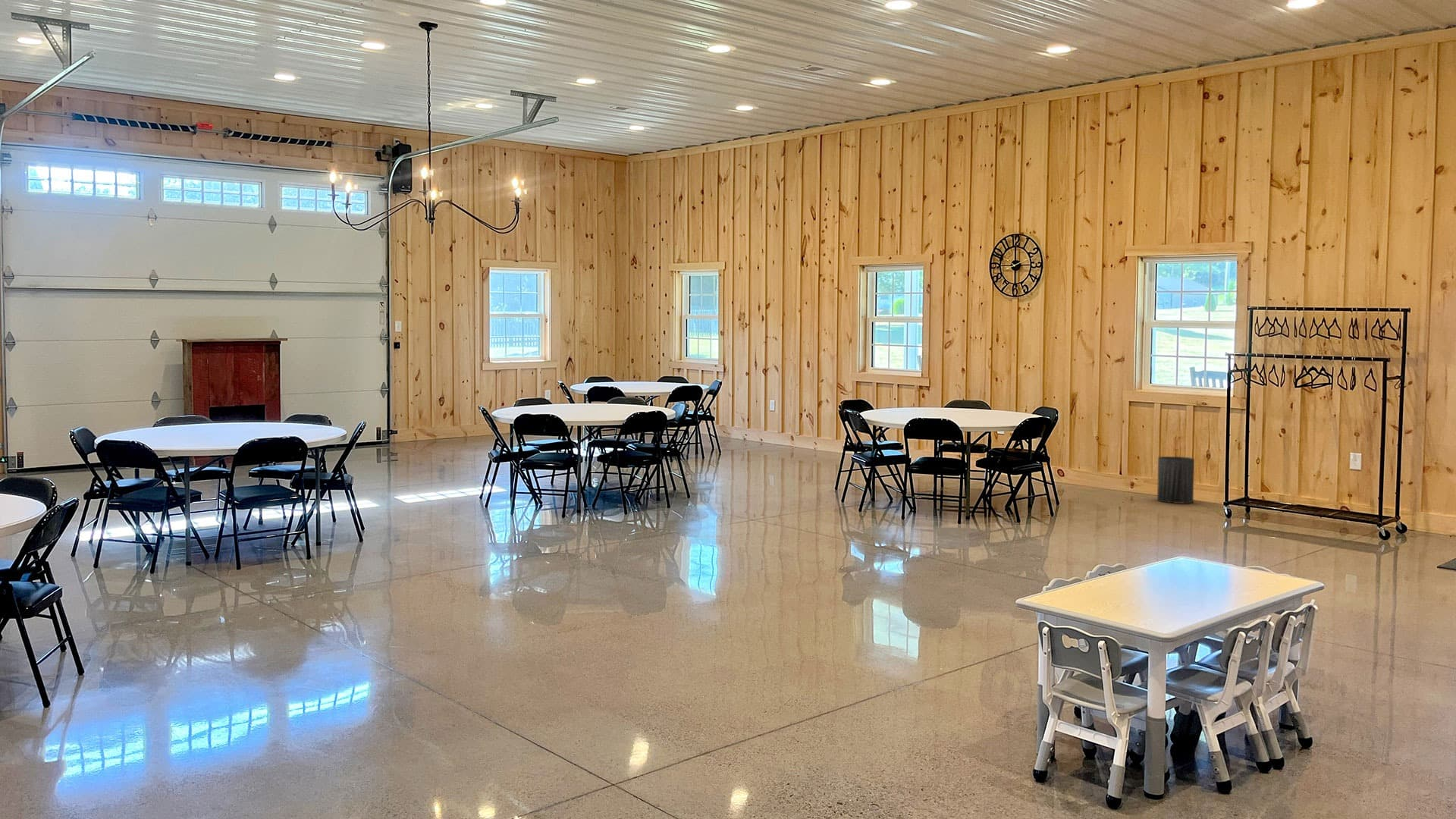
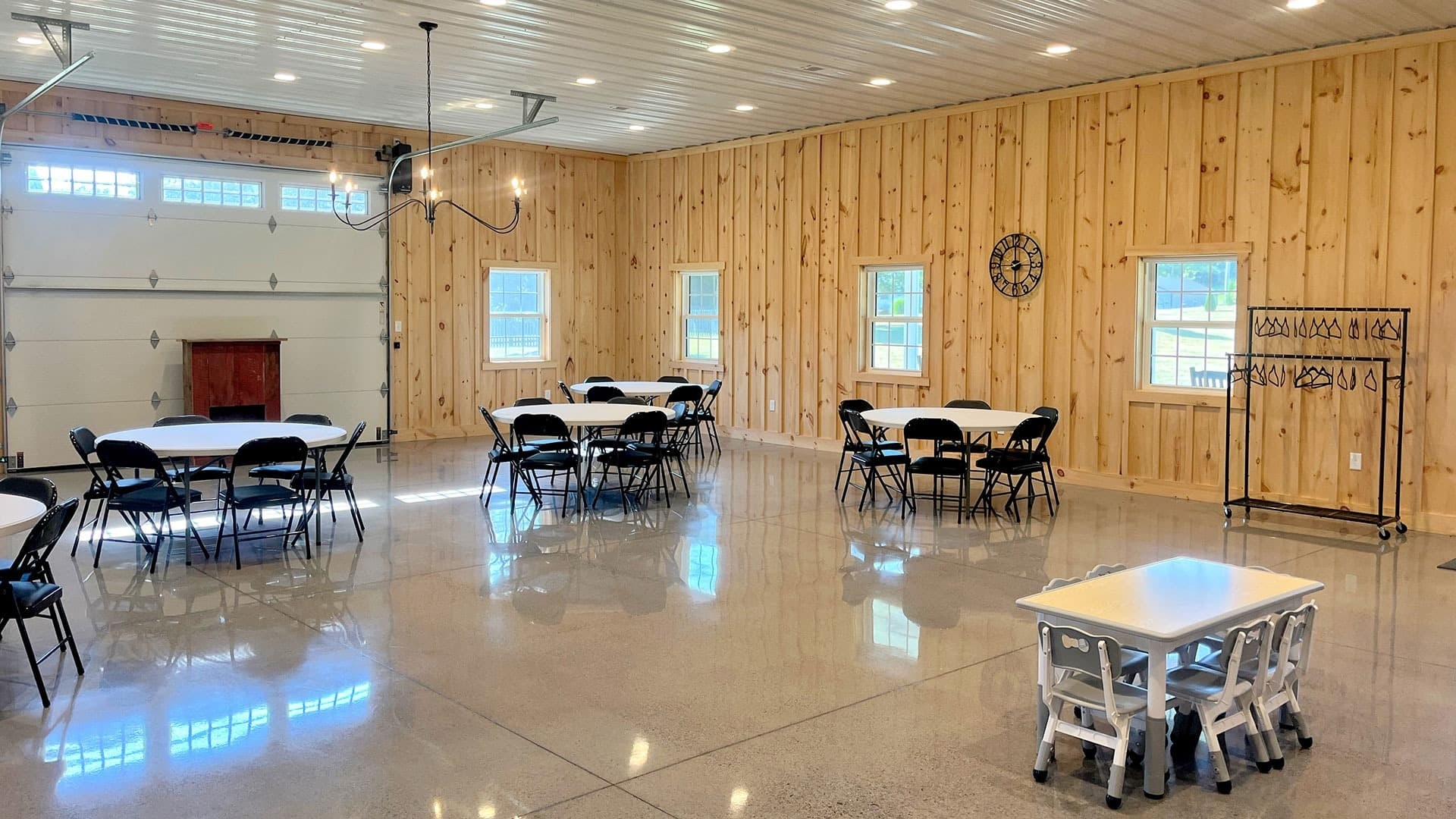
- trash can (1175, 479)
